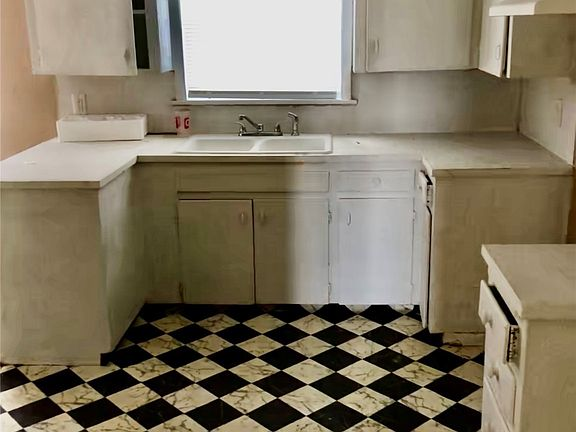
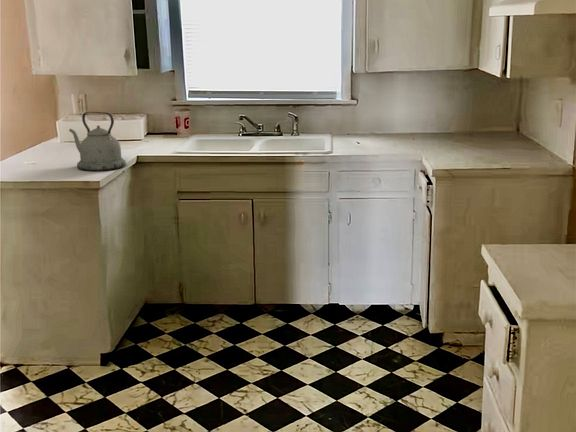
+ kettle (96, 139)
